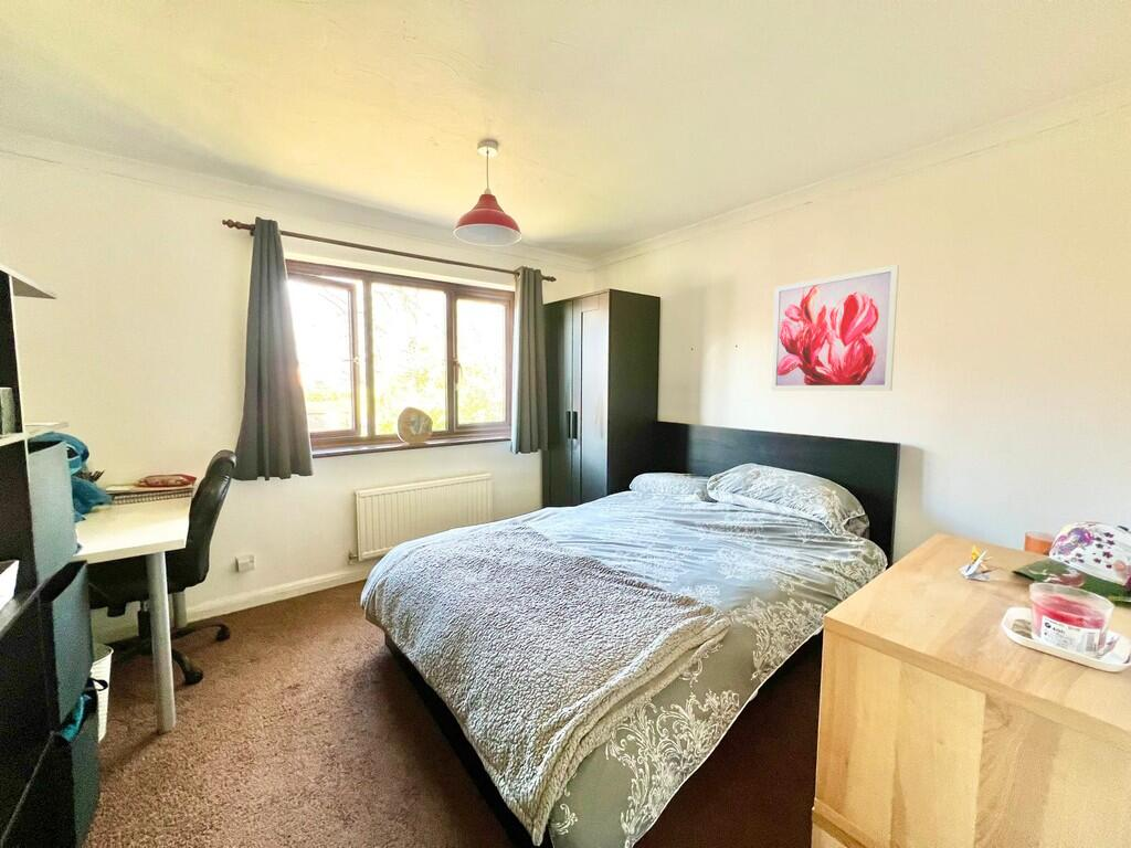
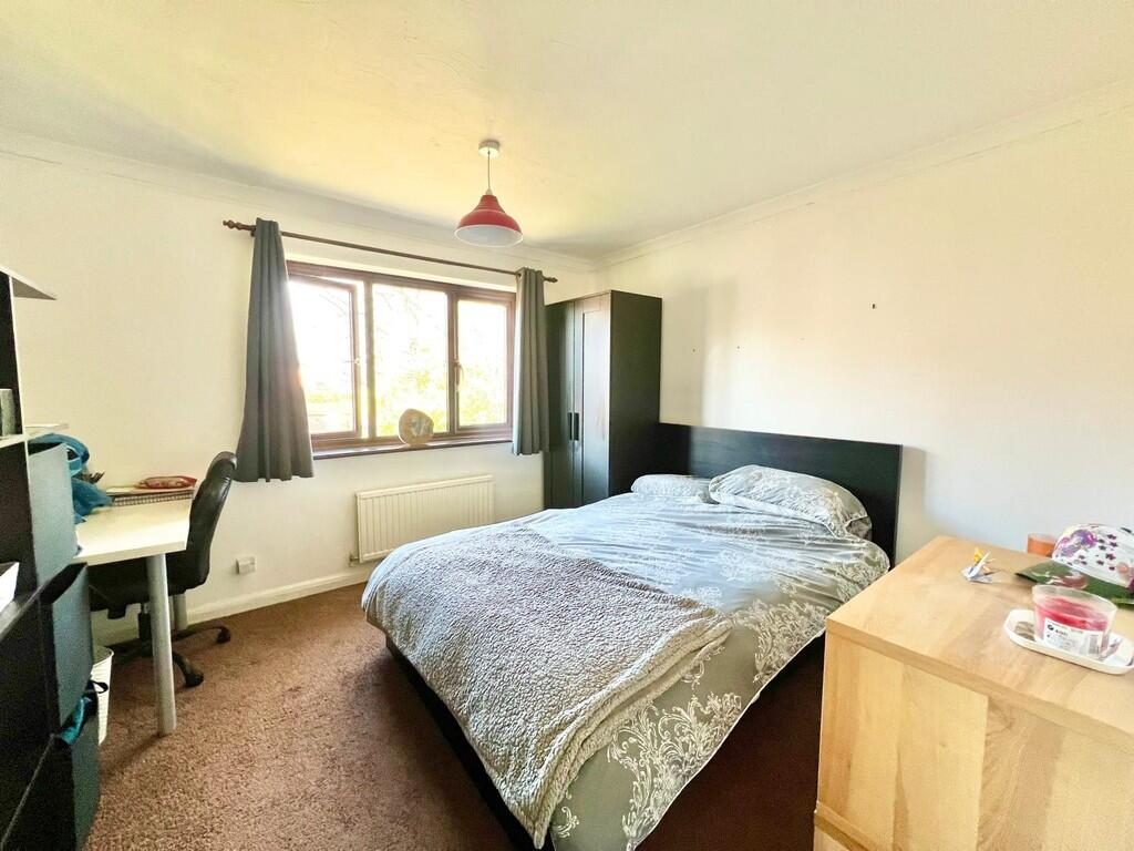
- wall art (827, 333)
